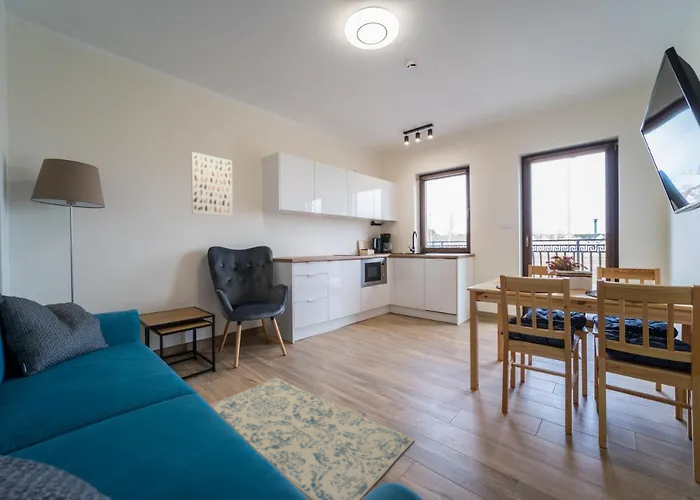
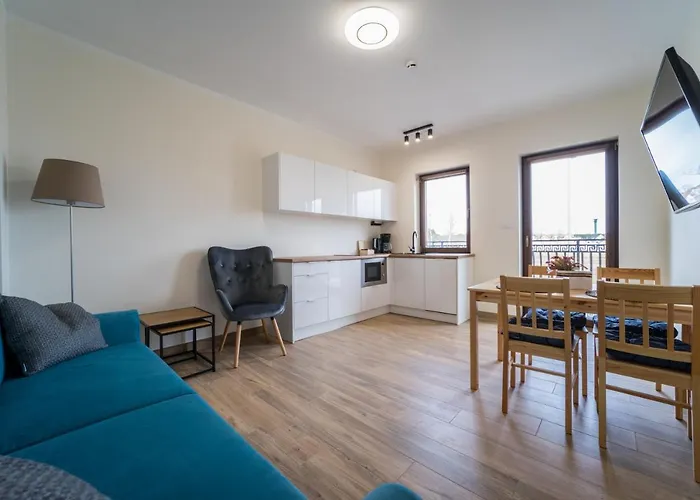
- rug (296, 423)
- wall art (212, 185)
